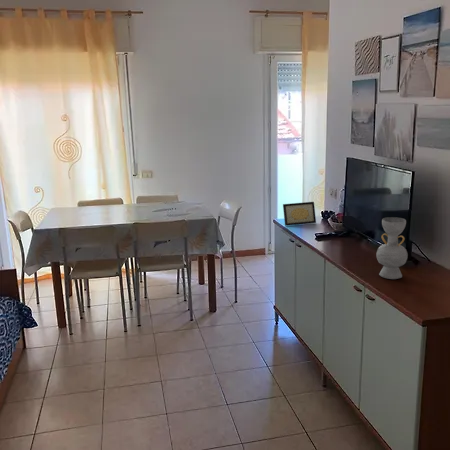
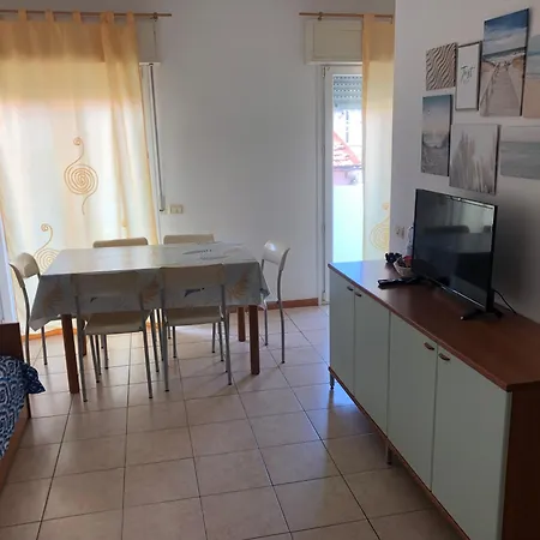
- decorative vase (392, 248)
- picture frame (298, 213)
